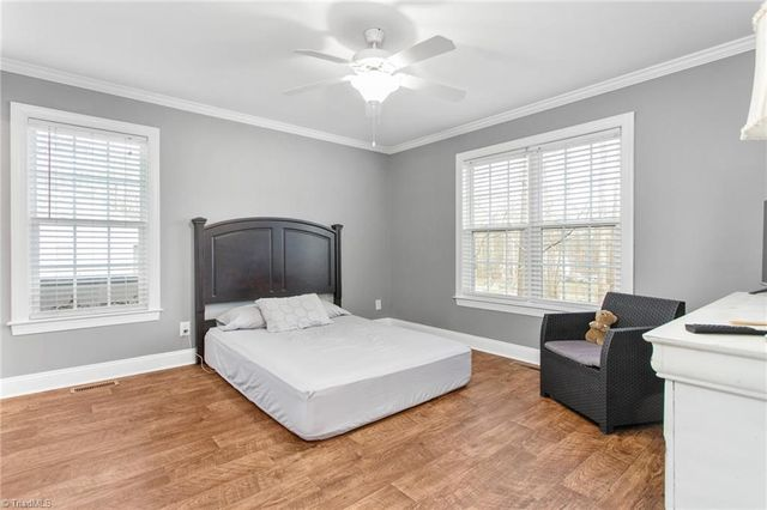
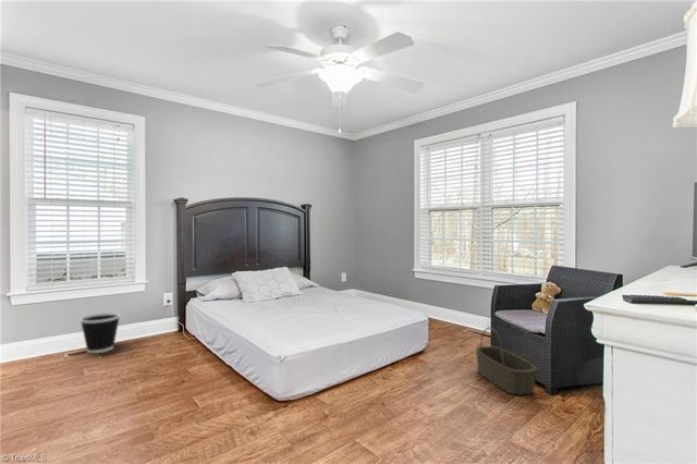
+ wastebasket (100, 332)
+ basket (503, 353)
